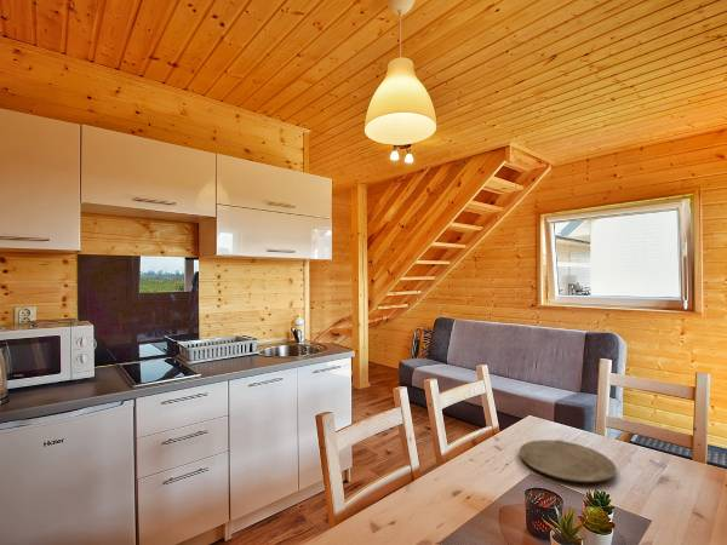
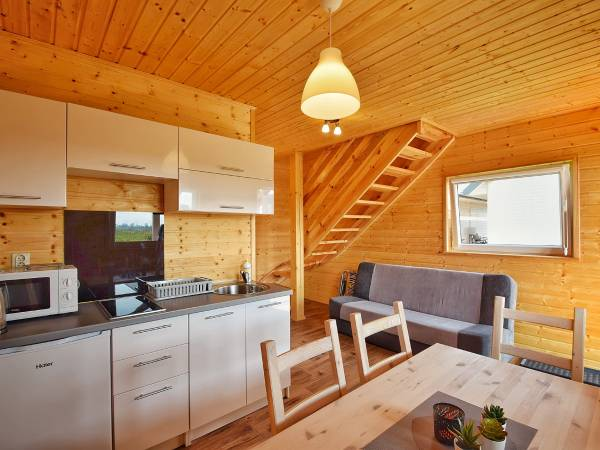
- plate (565, 460)
